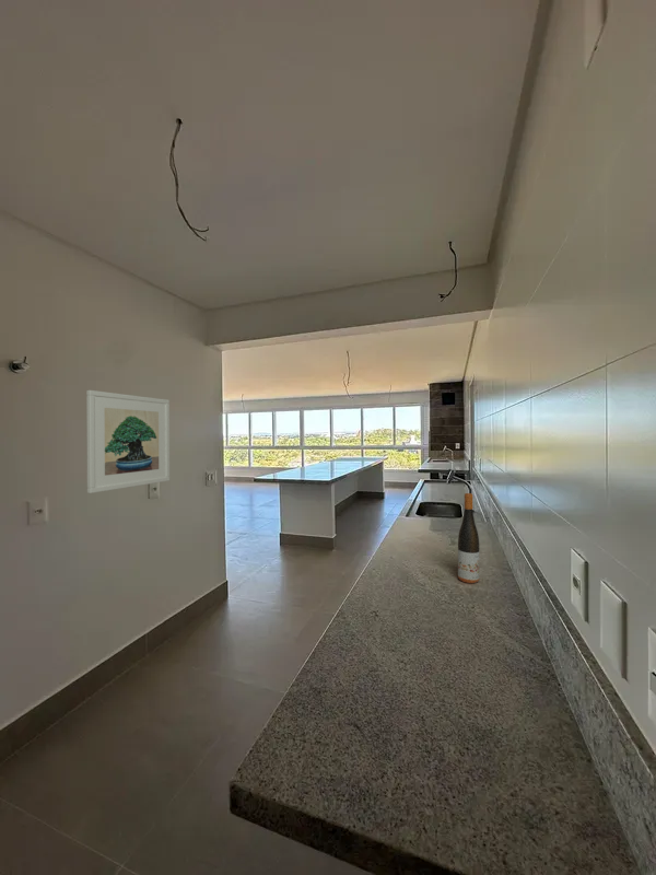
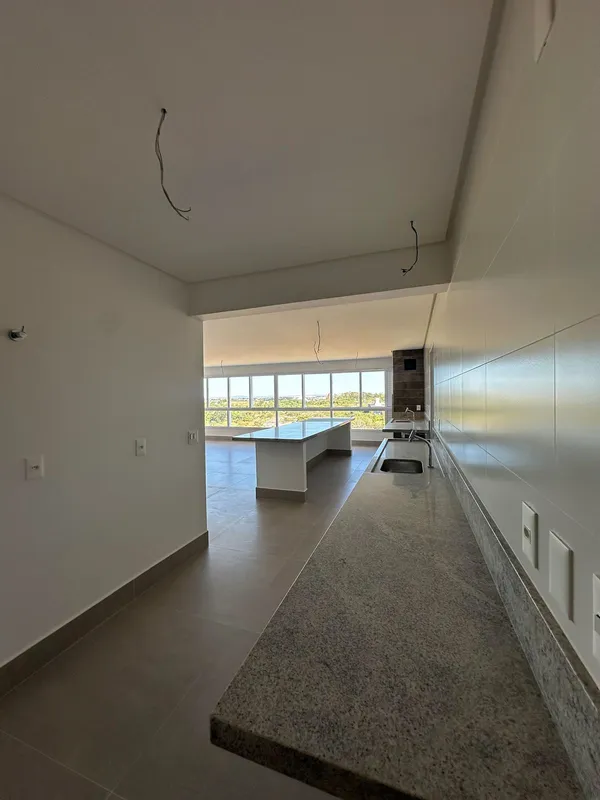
- wine bottle (468, 536)
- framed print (132, 441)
